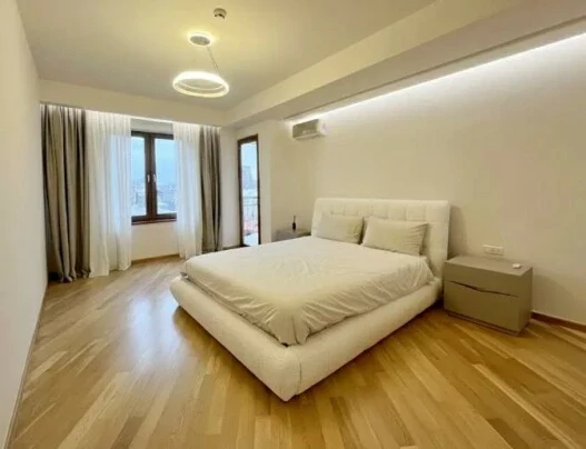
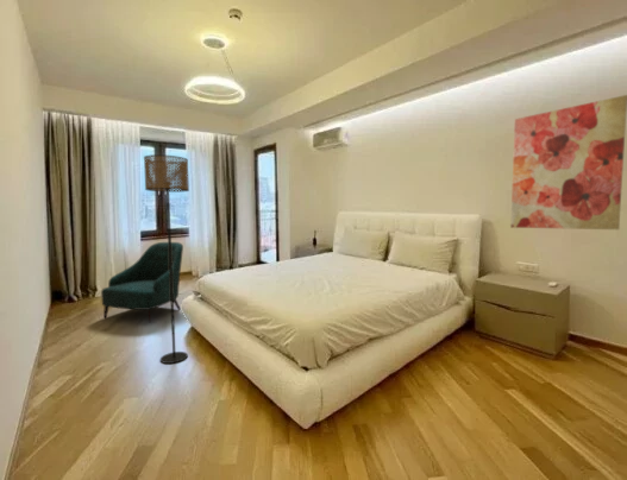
+ floor lamp (170, 260)
+ wall art (562, 169)
+ armchair (145, 279)
